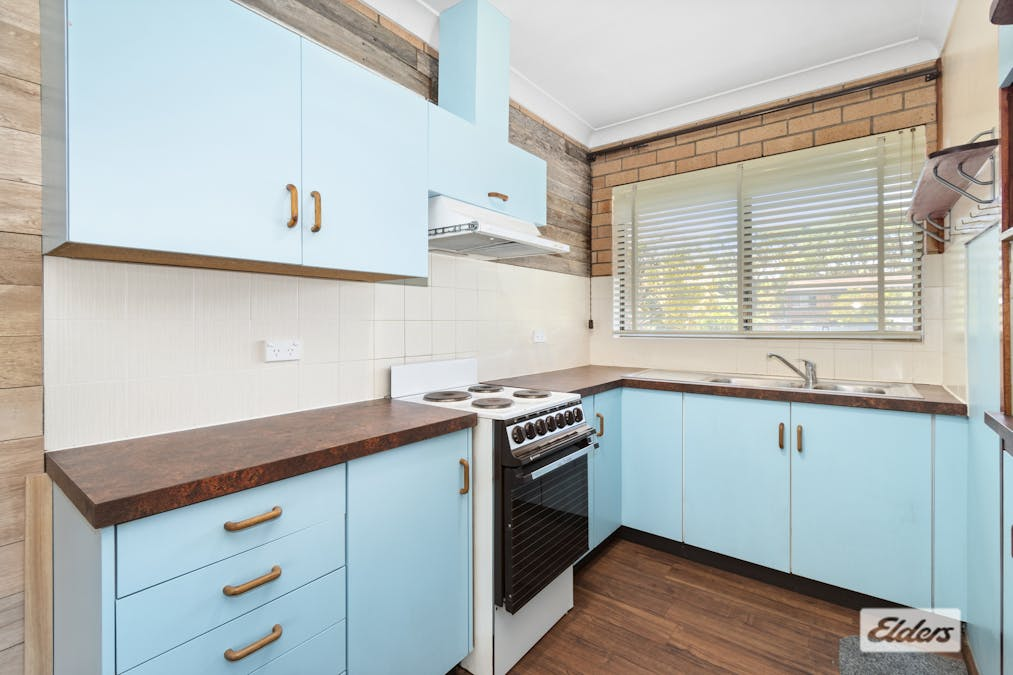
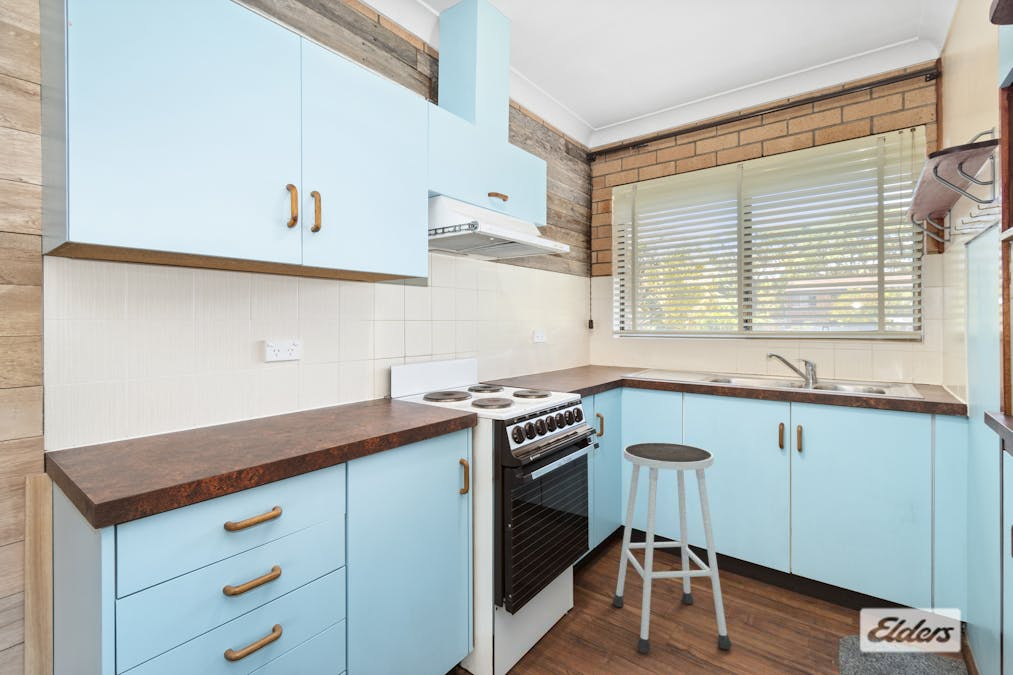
+ stool (667, 542)
